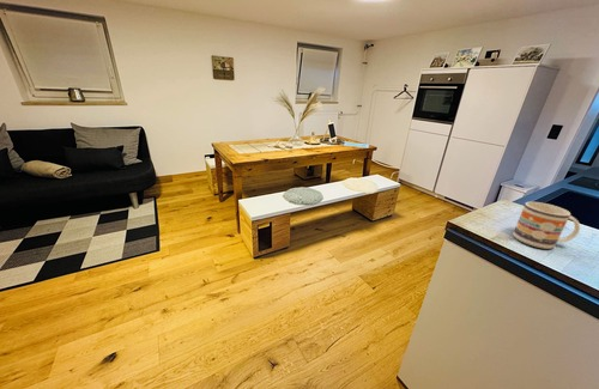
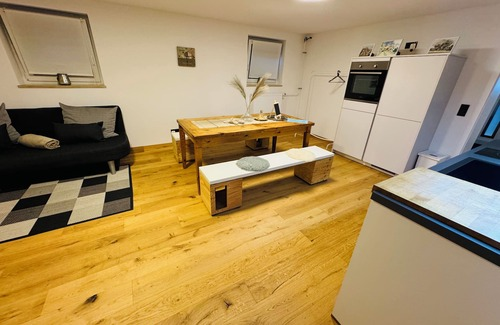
- mug (544, 225)
